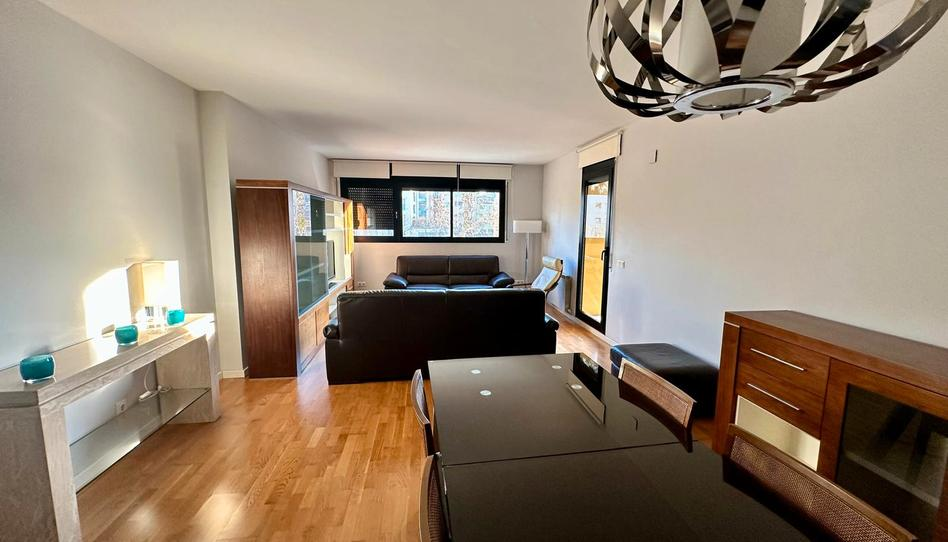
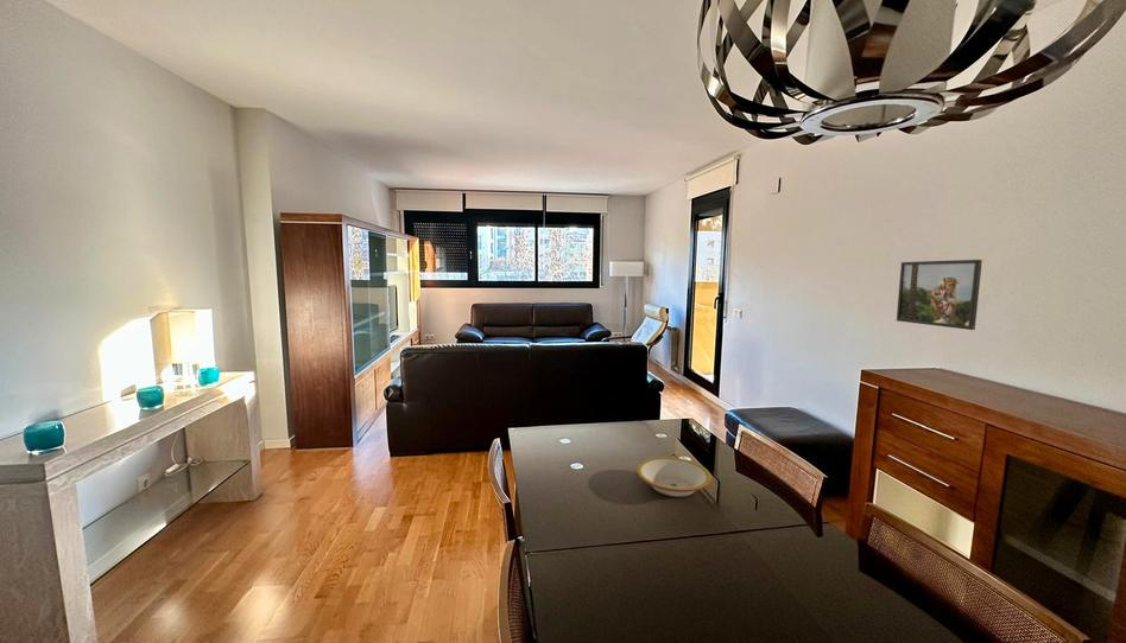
+ bowl (672, 479)
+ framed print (935, 293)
